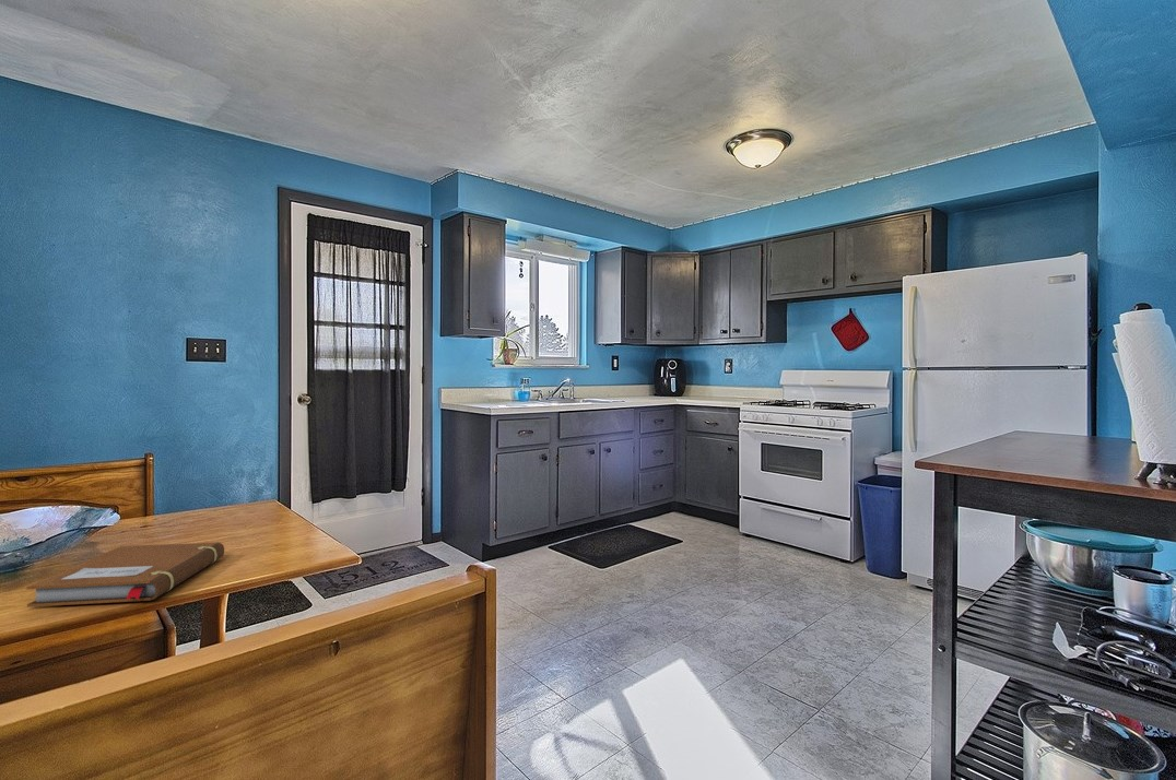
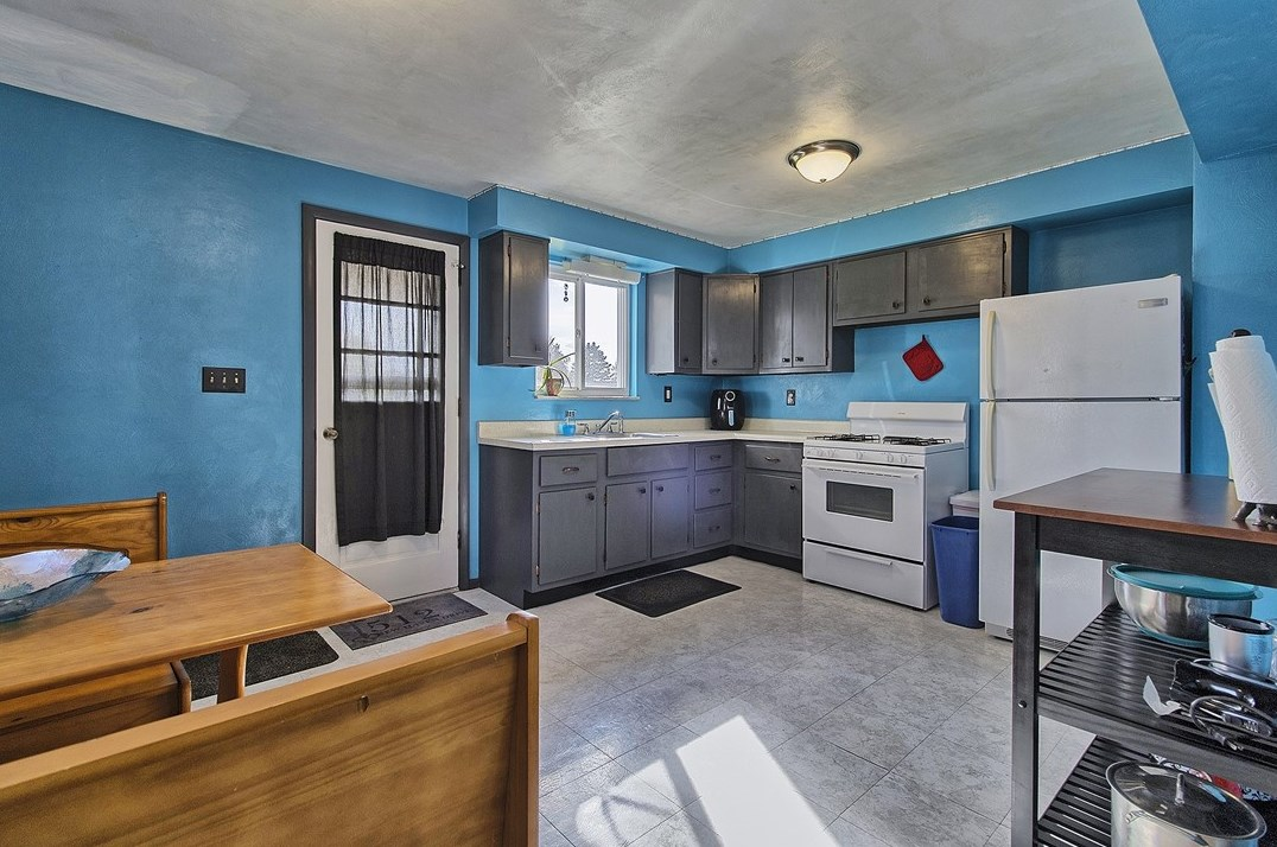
- notebook (136, 571)
